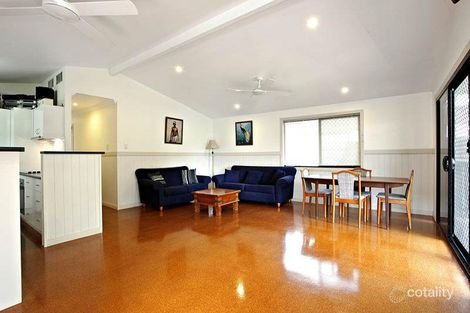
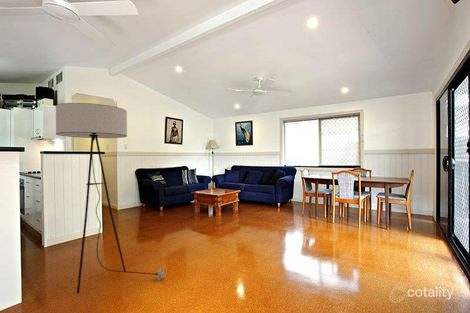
+ floor lamp (107, 196)
